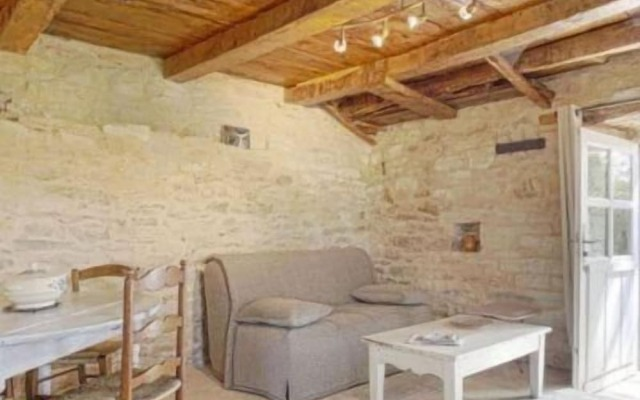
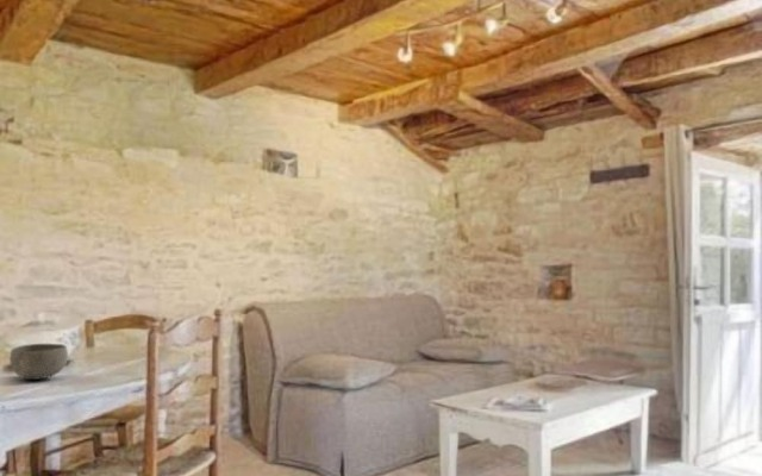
+ bowl (38, 362)
